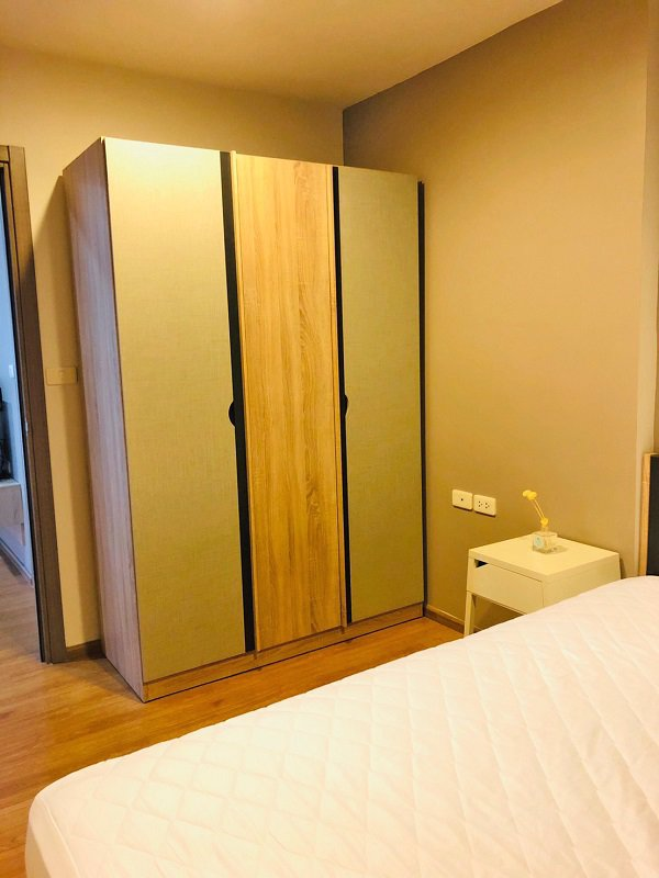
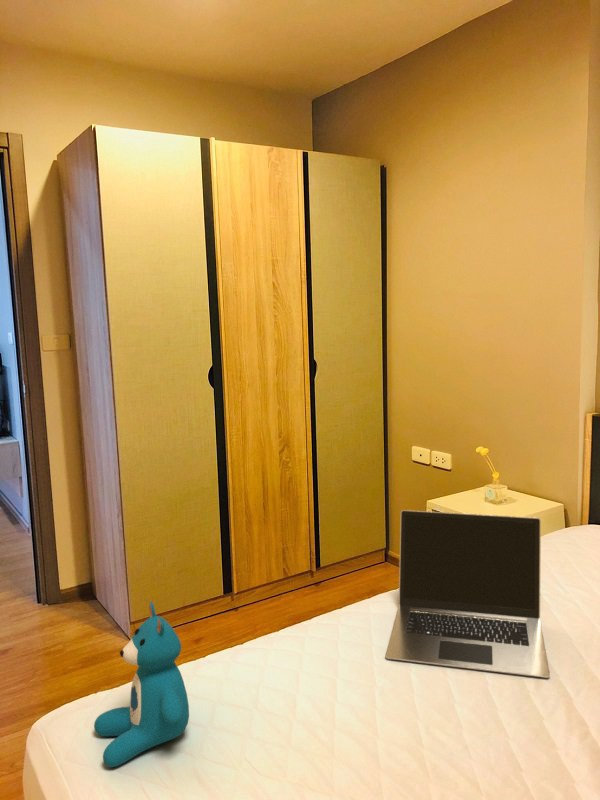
+ laptop (466, 584)
+ teddy bear (139, 677)
